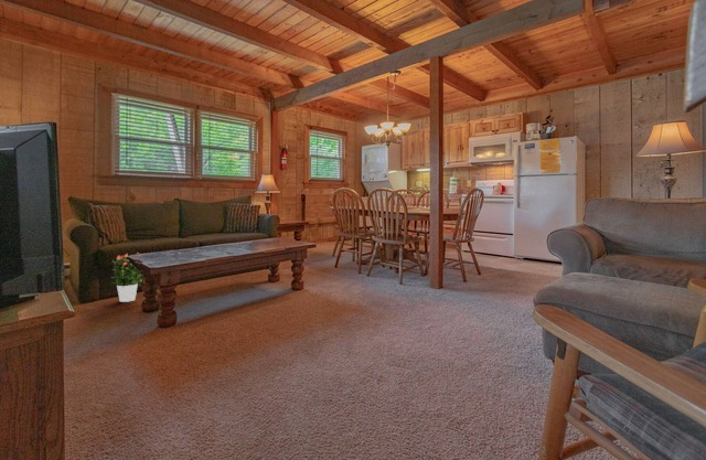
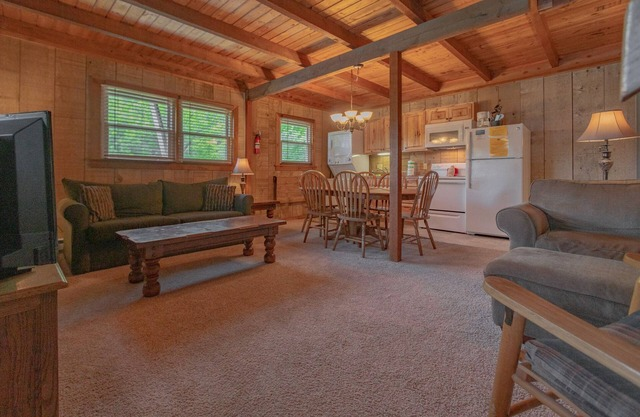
- potted flower (128, 277)
